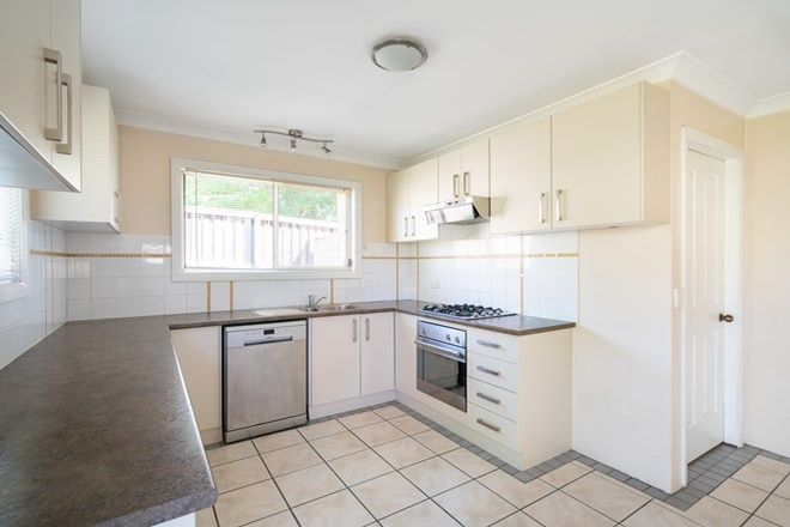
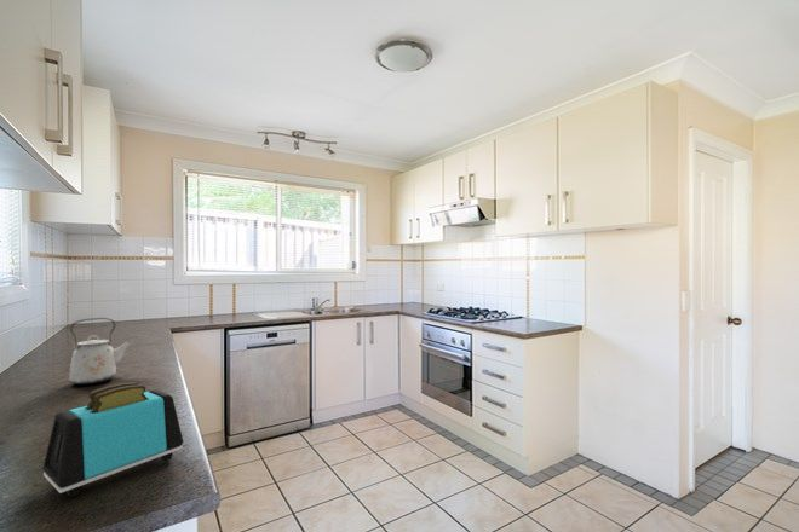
+ kettle (102, 348)
+ toaster (117, 428)
